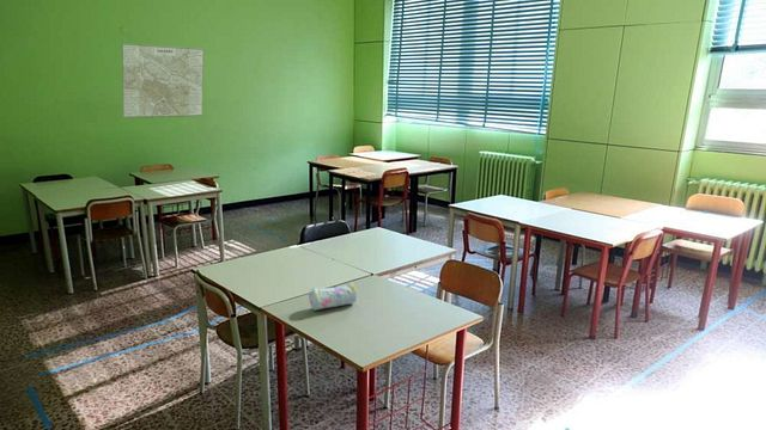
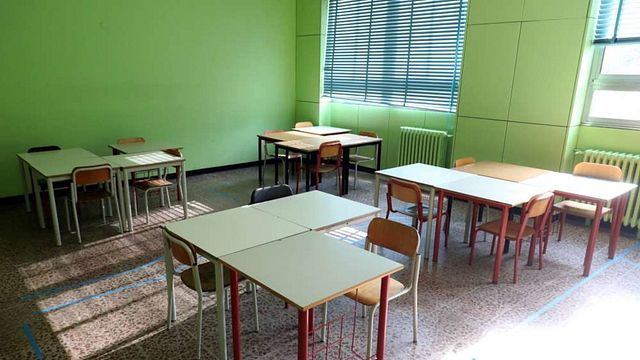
- map (164, 81)
- pencil case (333, 295)
